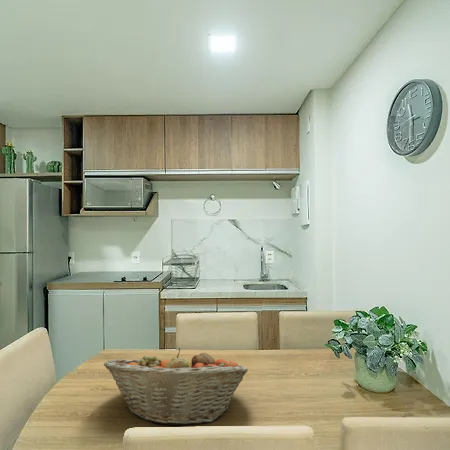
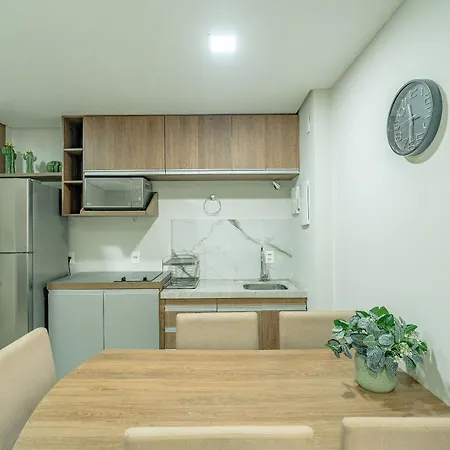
- fruit basket (176, 377)
